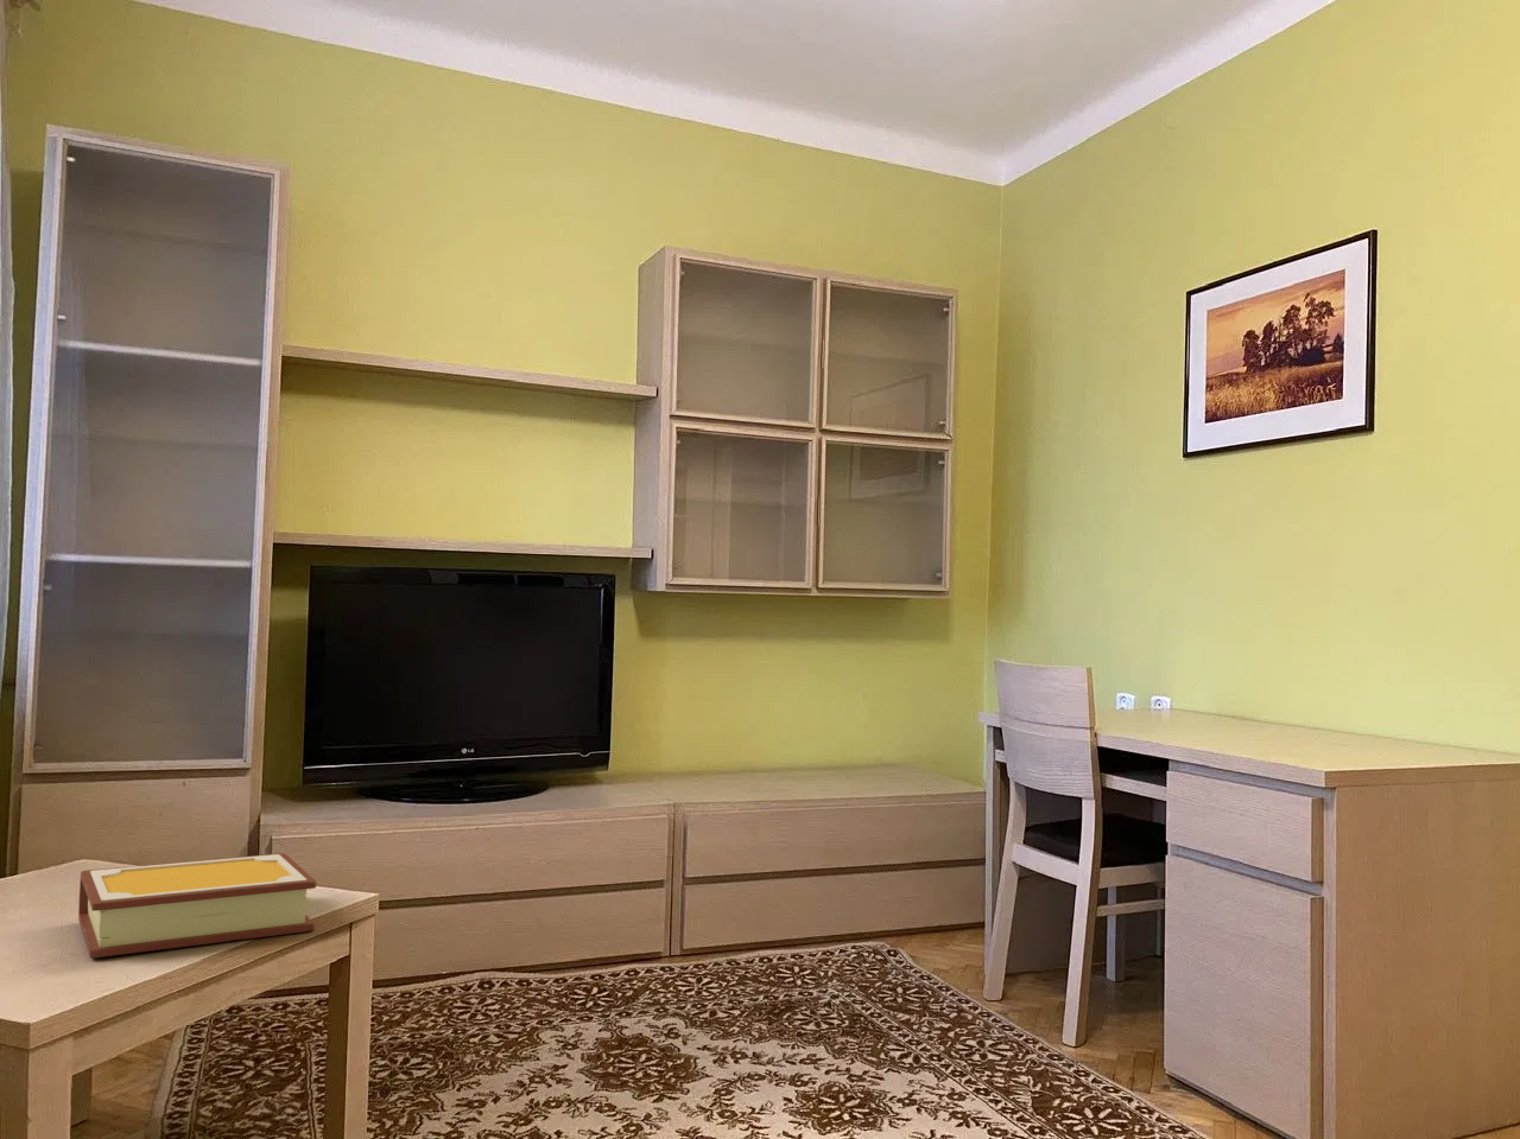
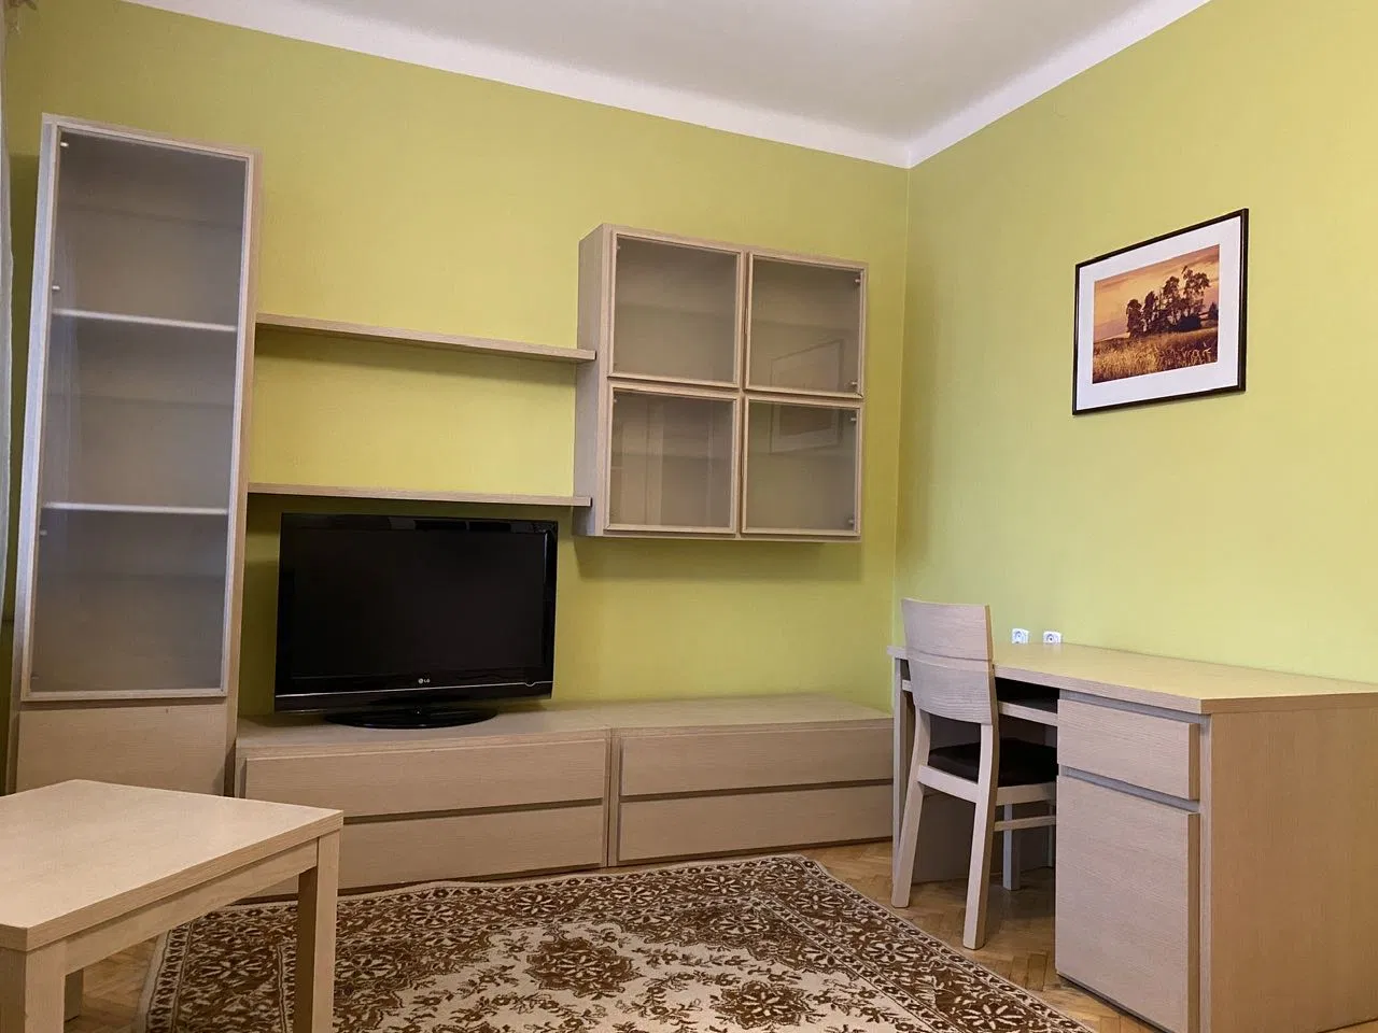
- book (196, 900)
